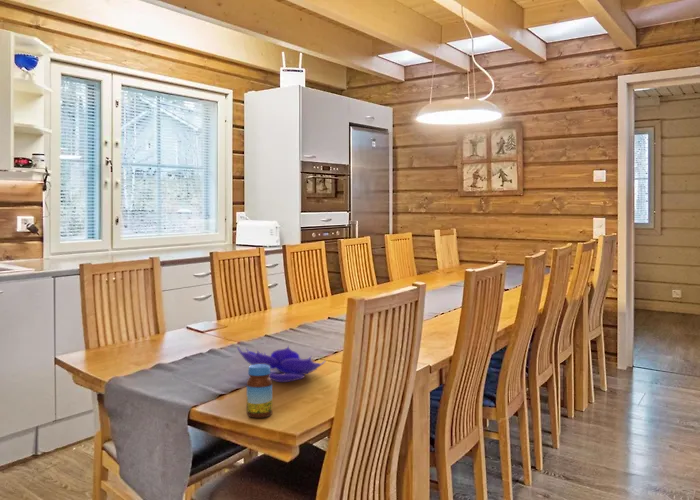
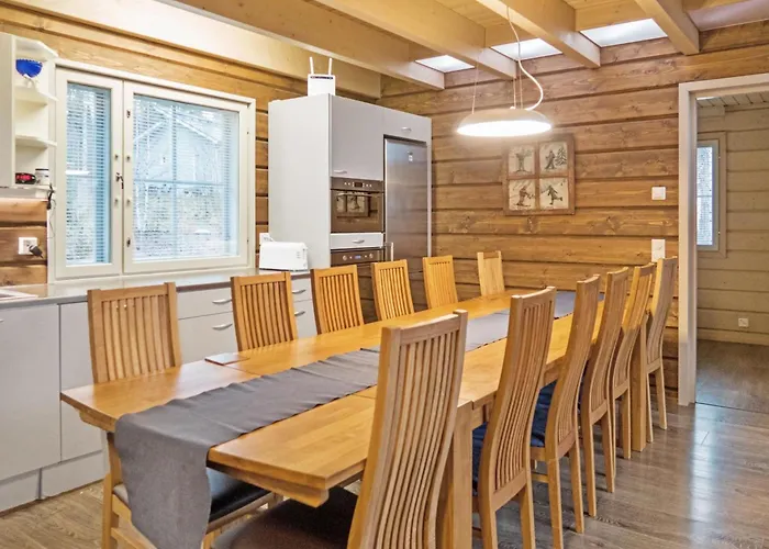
- jar (259, 390)
- decorative bowl (286, 359)
